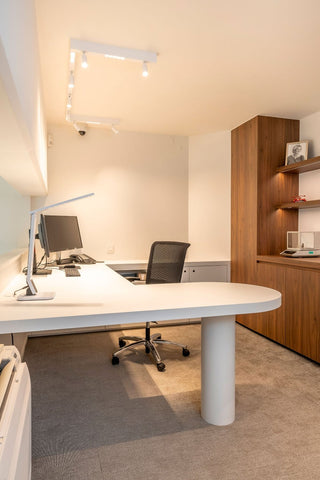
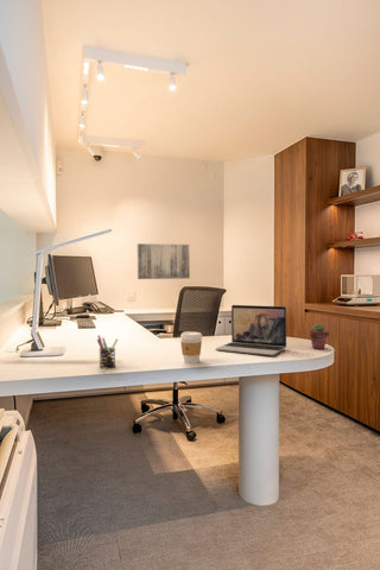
+ potted succulent (318, 335)
+ laptop (251, 328)
+ coffee cup (191, 347)
+ pen holder (106, 352)
+ wall art (164, 261)
